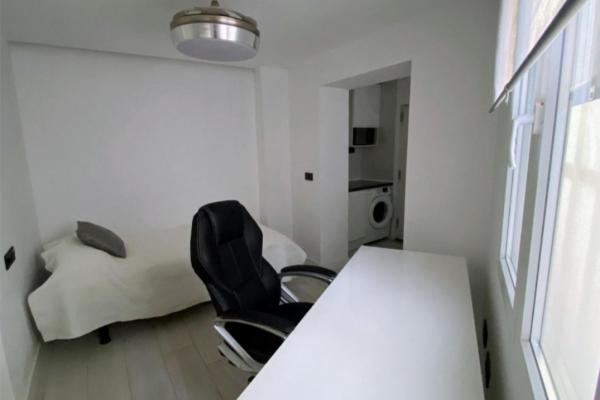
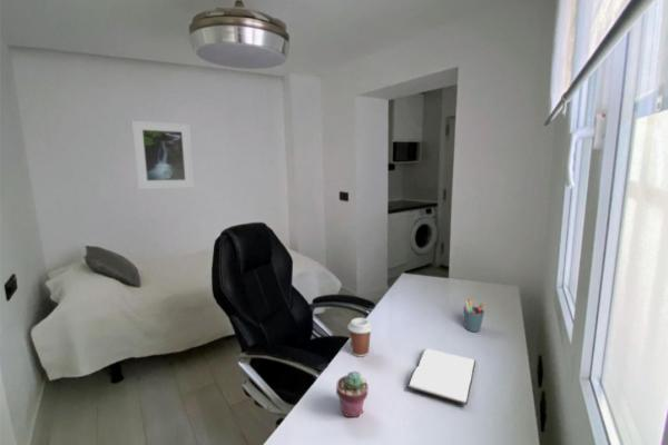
+ potted succulent (352, 392)
+ book (443, 372)
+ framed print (164, 156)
+ pen holder (473, 314)
+ coffee cup (360, 336)
